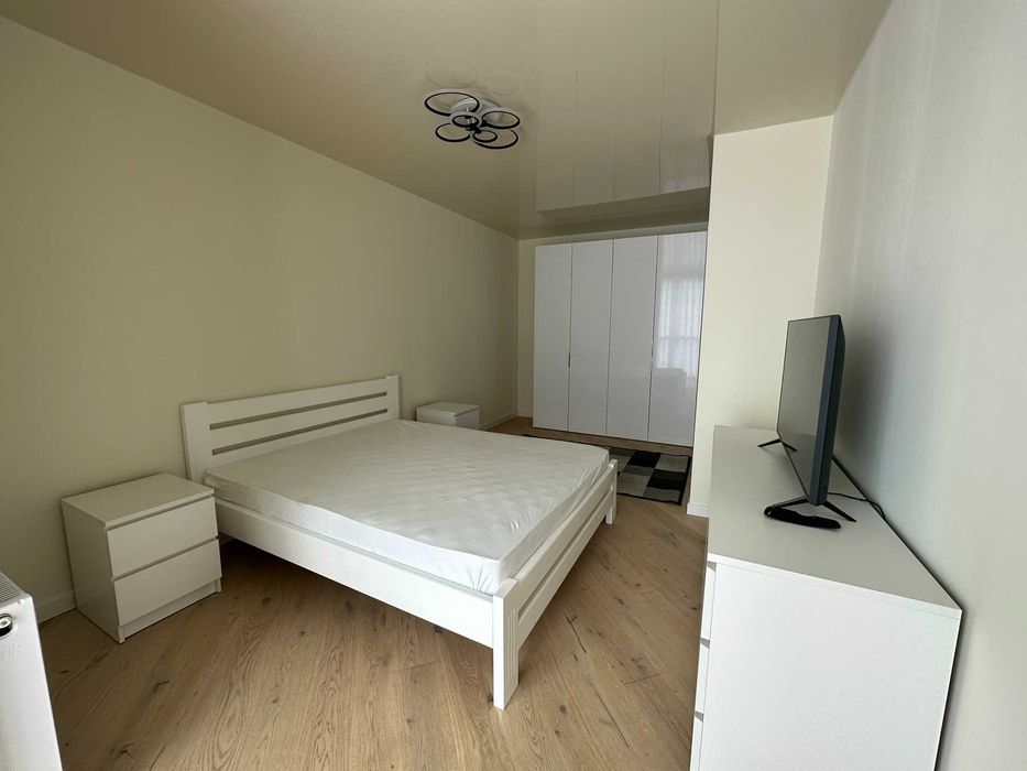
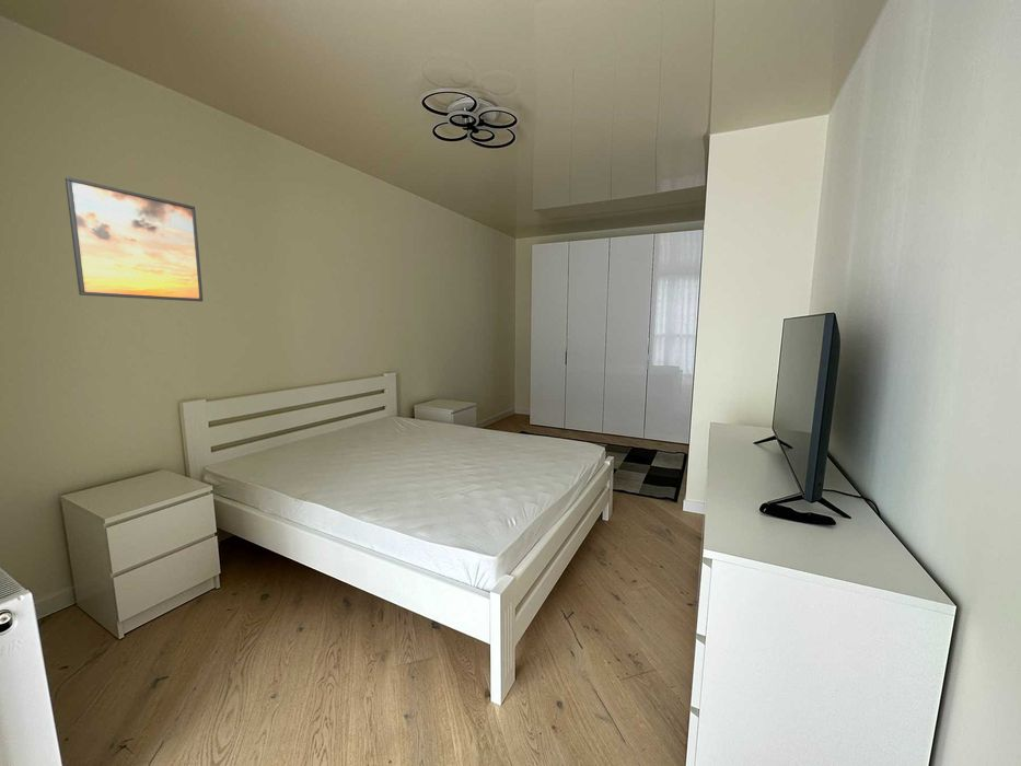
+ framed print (141, 246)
